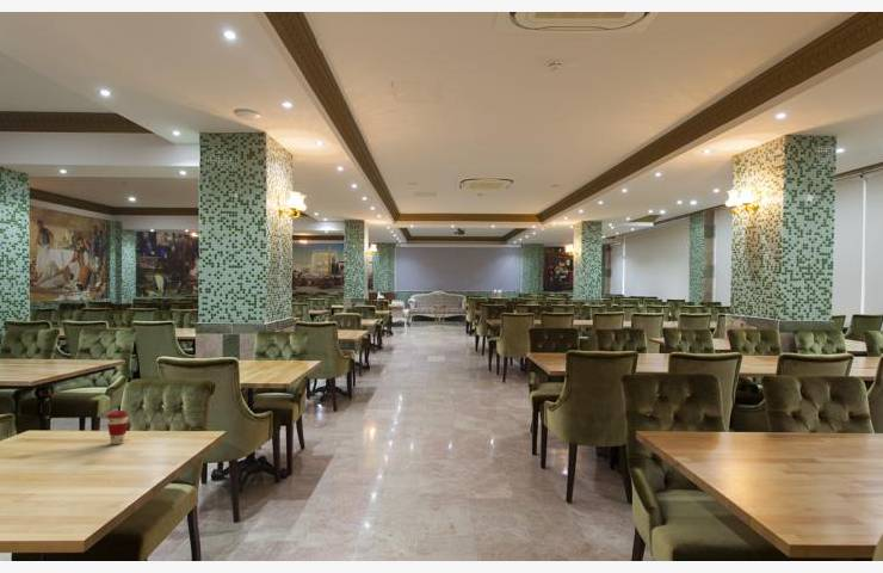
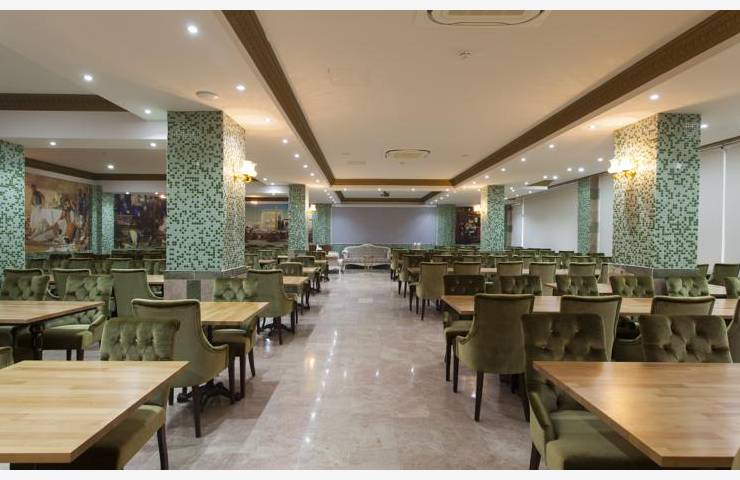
- coffee cup (117, 427)
